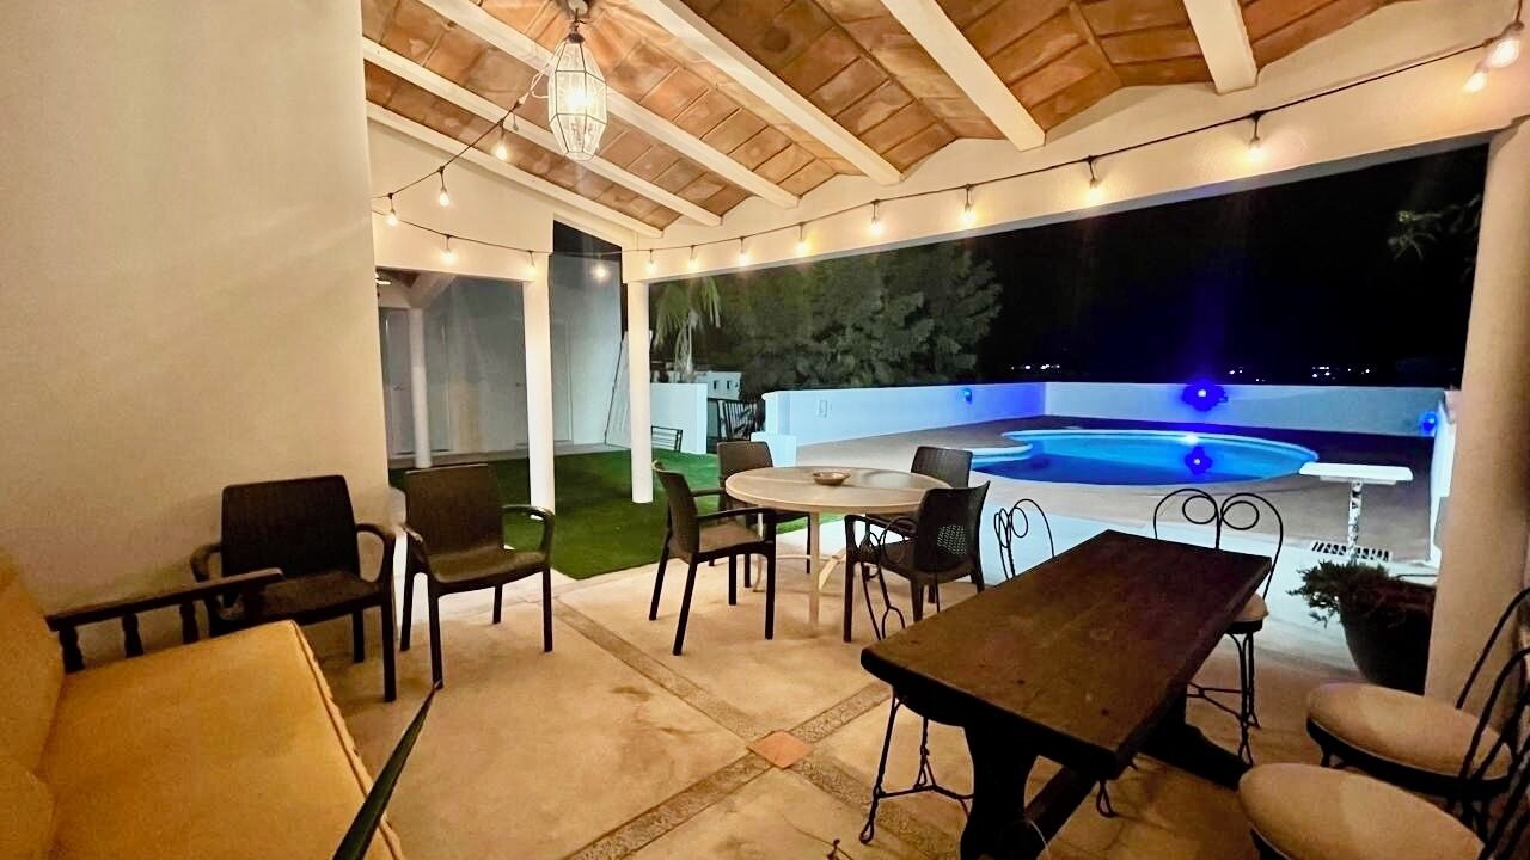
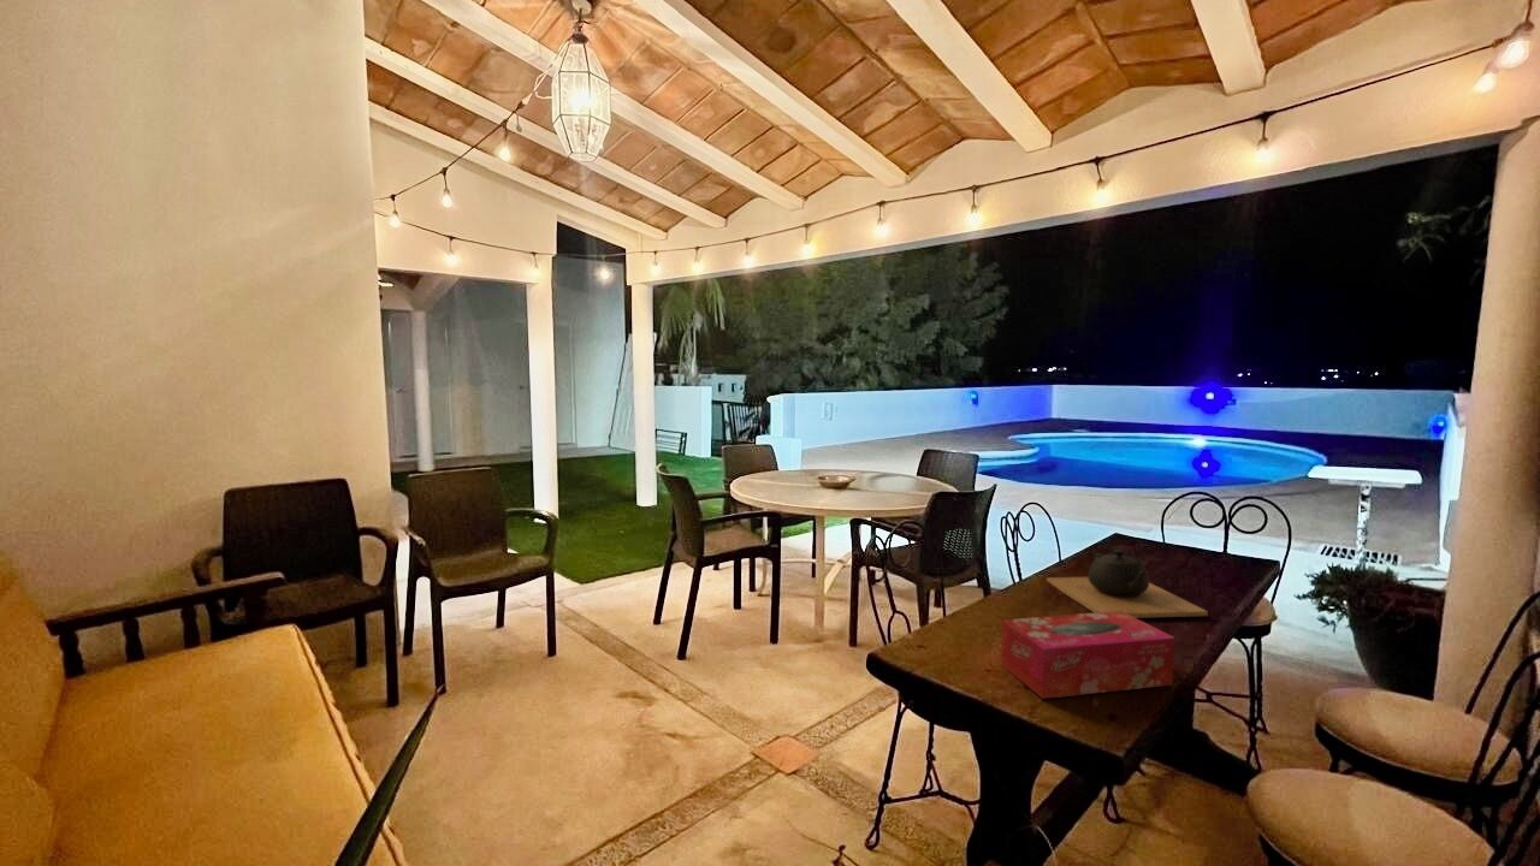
+ tissue box (1084, 651)
+ teapot (1121, 574)
